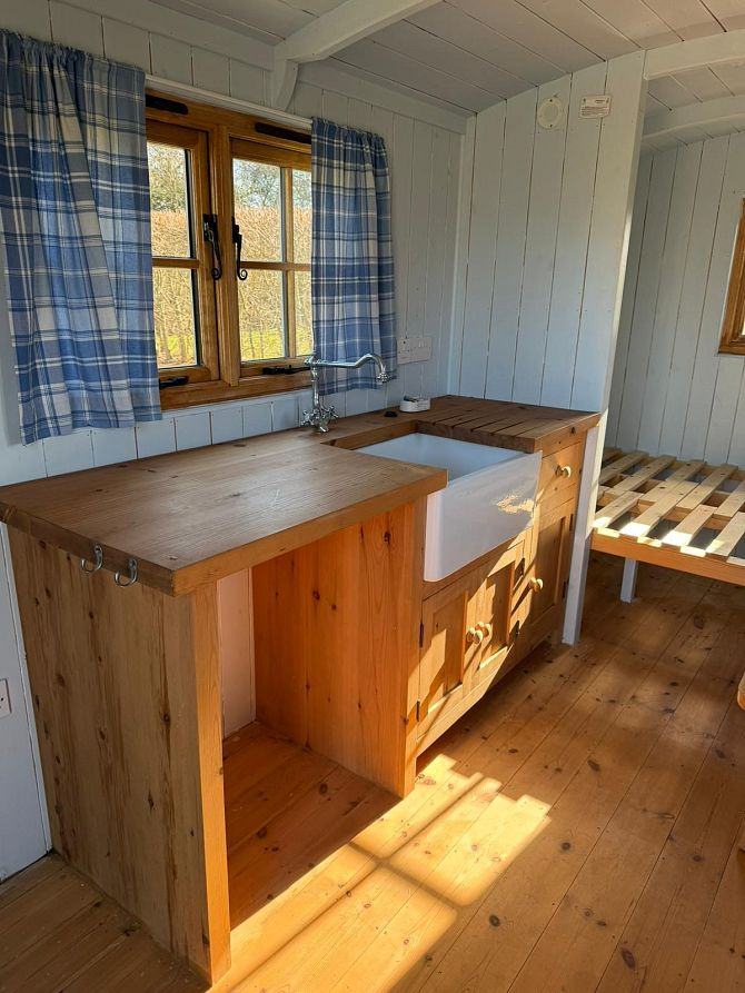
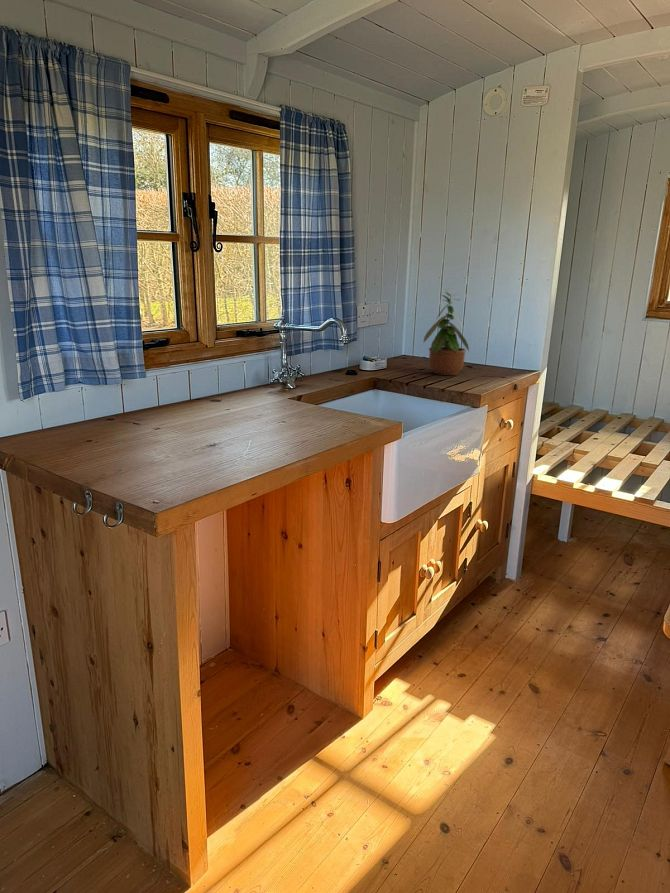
+ potted plant (446, 331)
